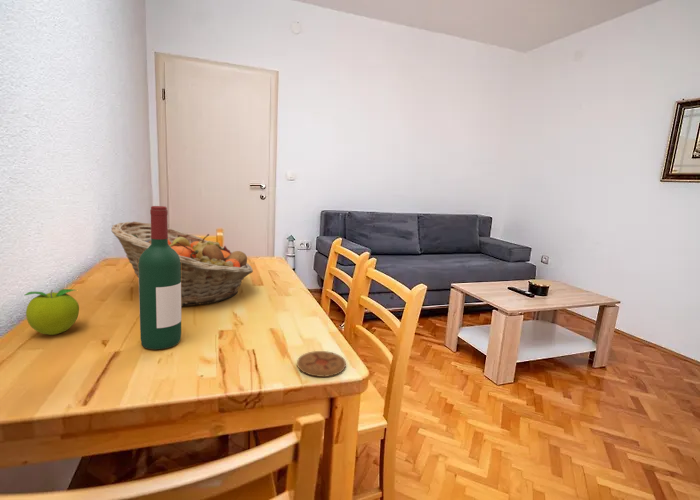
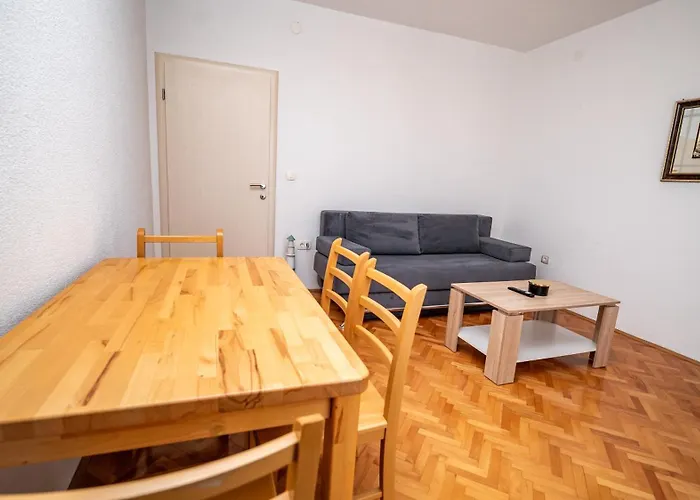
- coaster (321, 363)
- wine bottle (160, 276)
- fruit (52, 311)
- fruit basket (186, 258)
